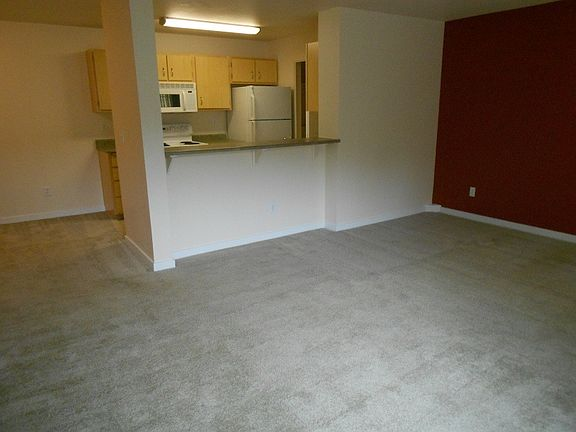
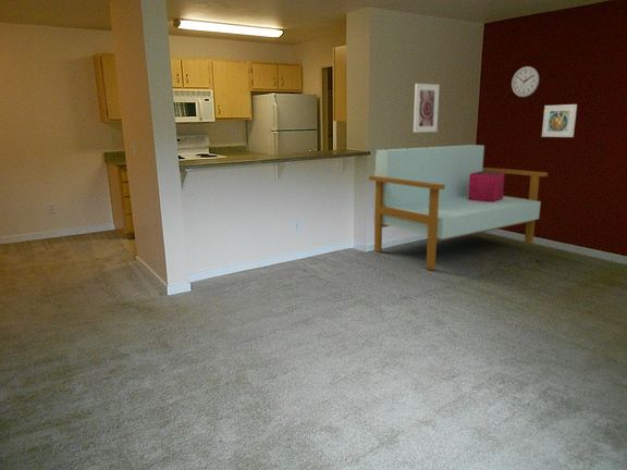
+ wall clock (525, 82)
+ storage bin (485, 186)
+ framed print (426, 108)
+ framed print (558, 121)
+ sofa (457, 199)
